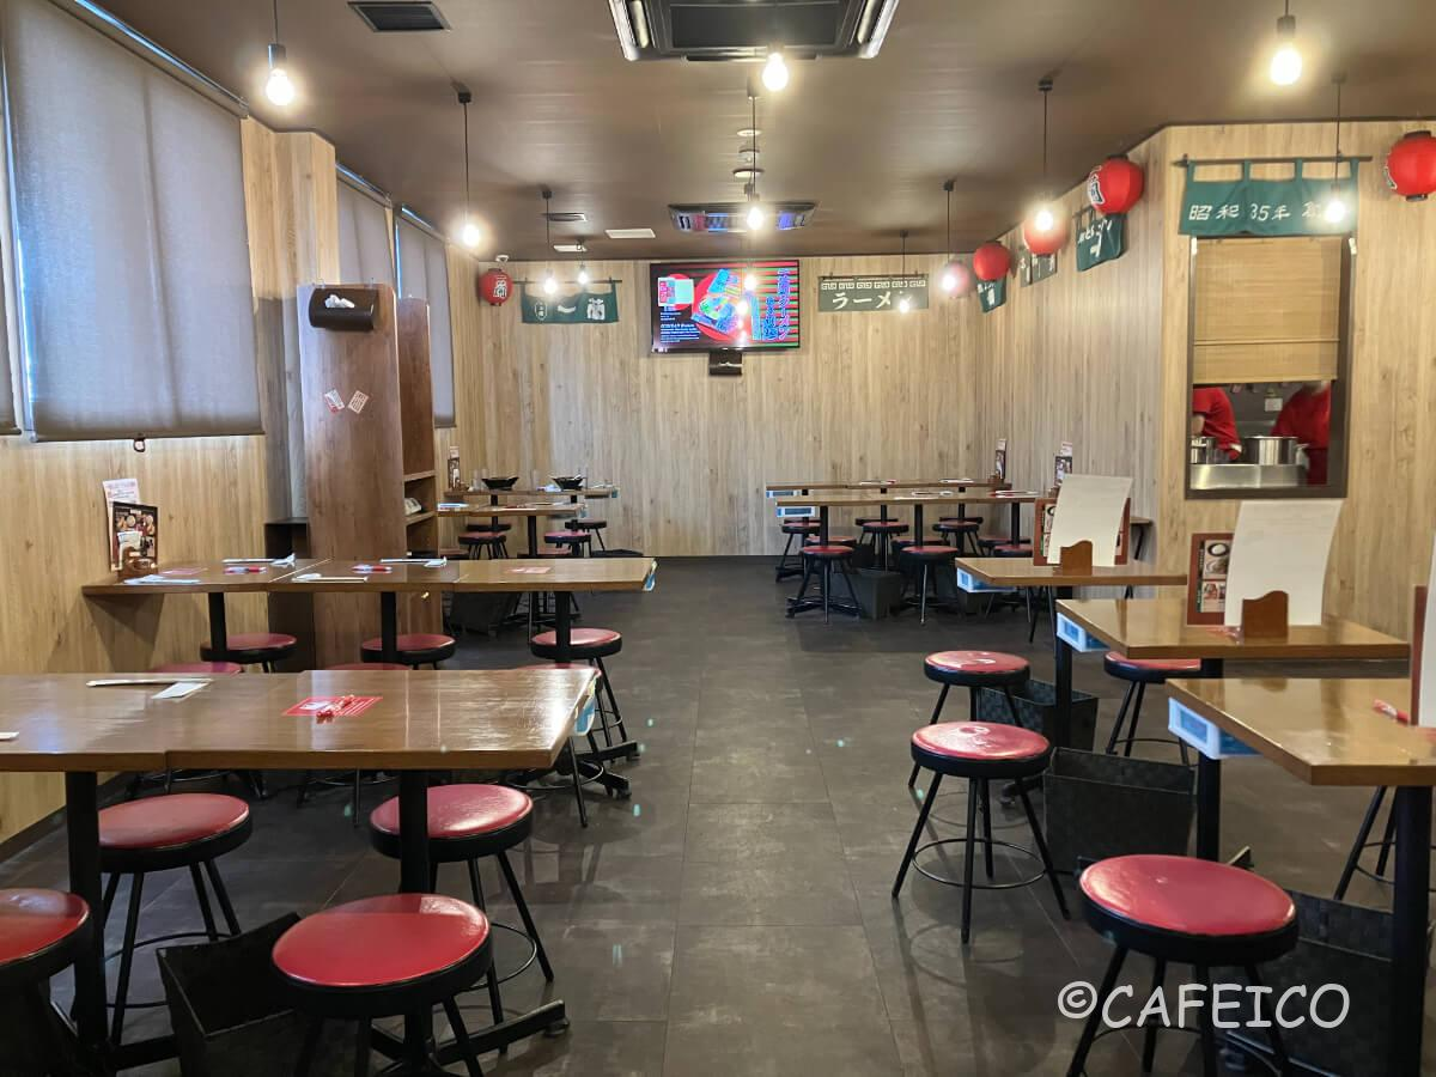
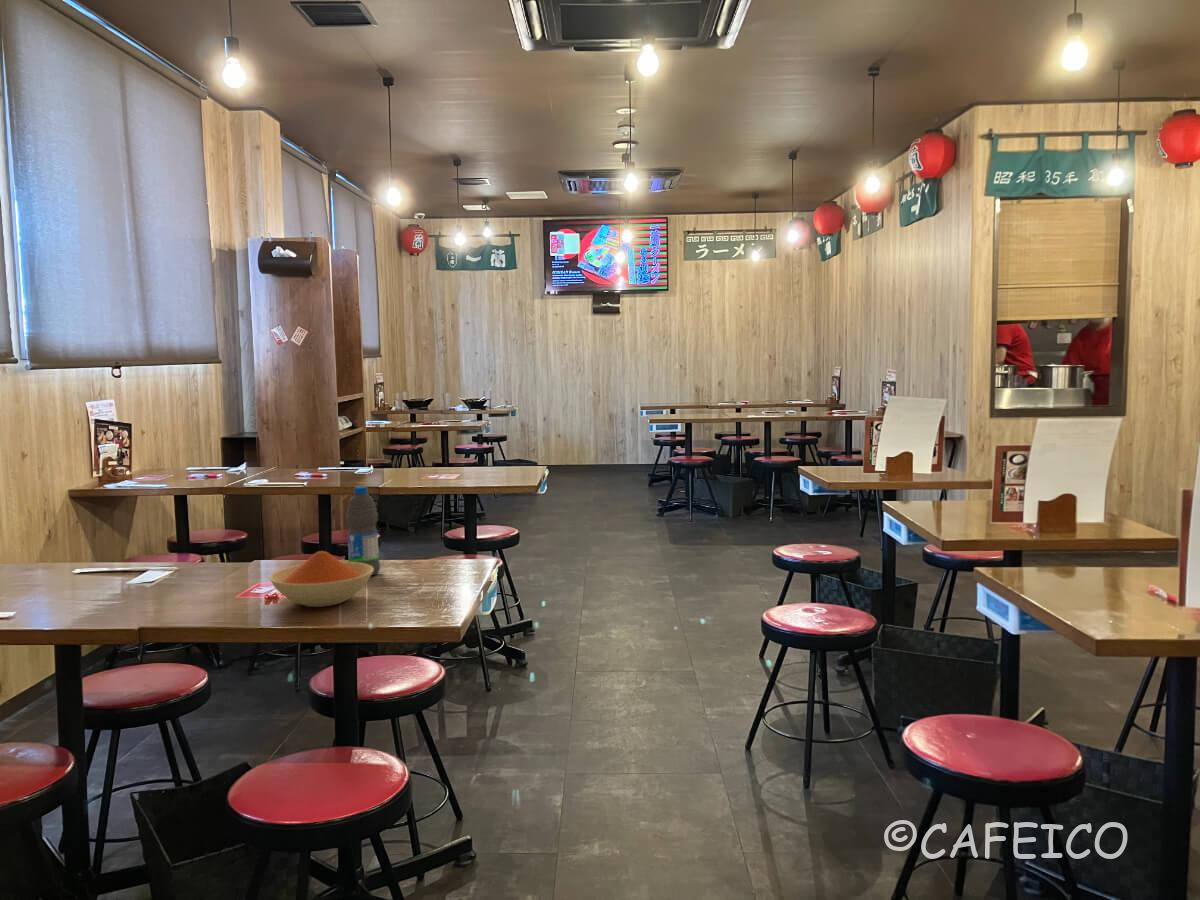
+ bowl (322, 576)
+ water bottle (362, 530)
